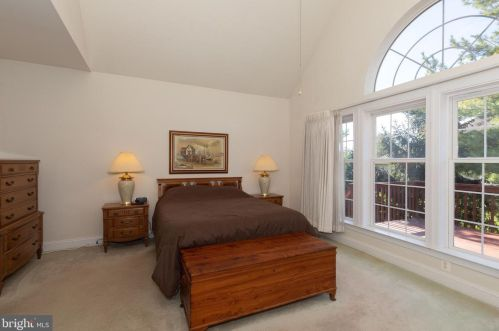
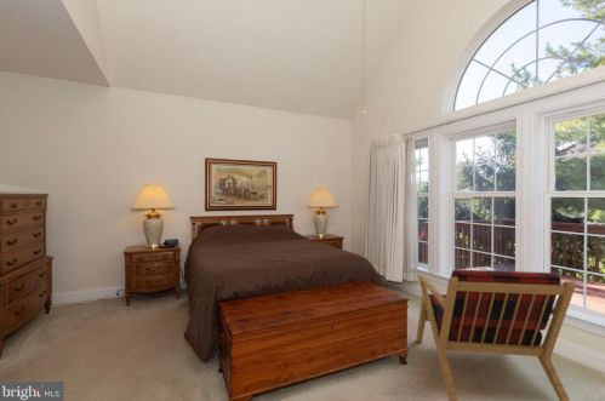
+ armchair (479, 315)
